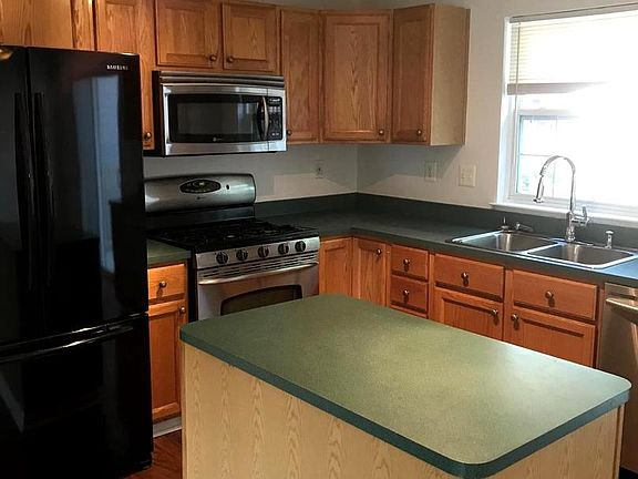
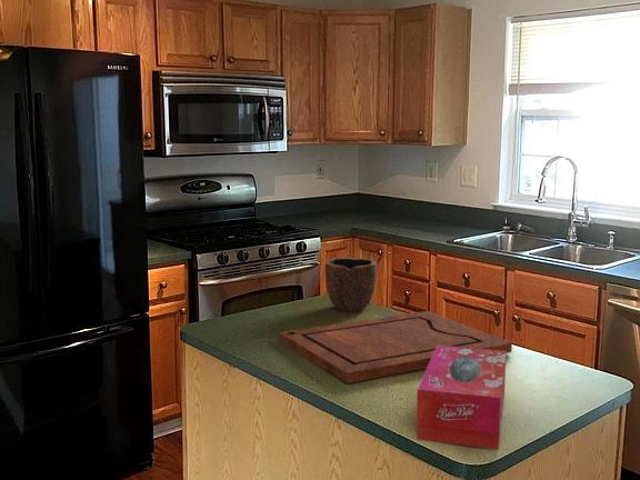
+ cutting board (392, 341)
+ bowl (350, 284)
+ tissue box (464, 391)
